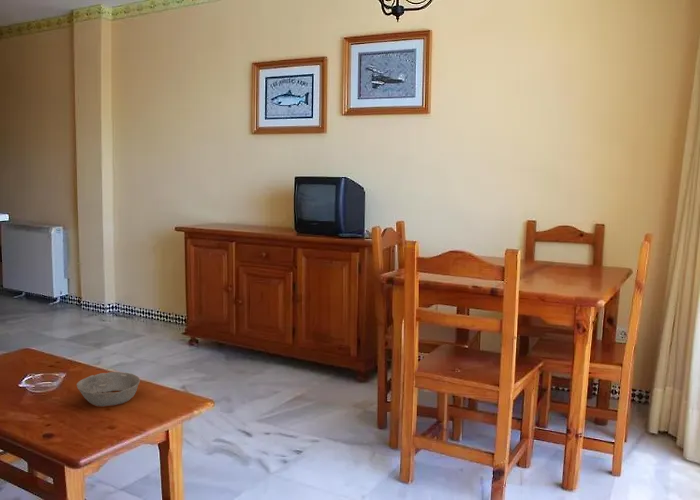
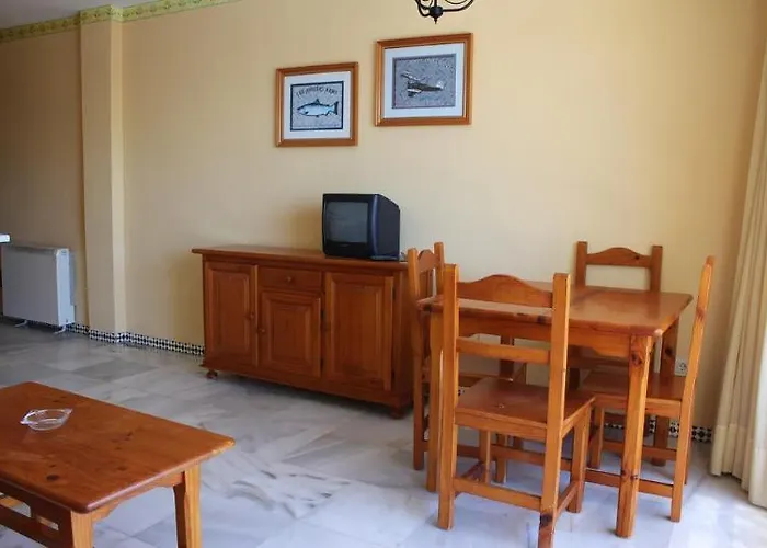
- bowl (109, 389)
